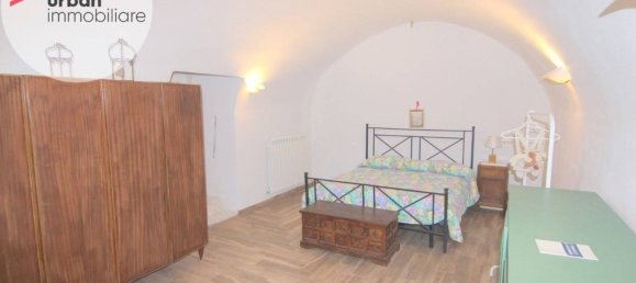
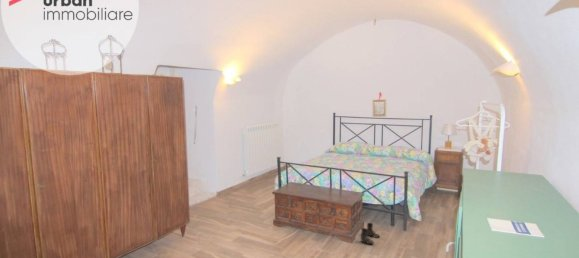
+ boots (370, 233)
